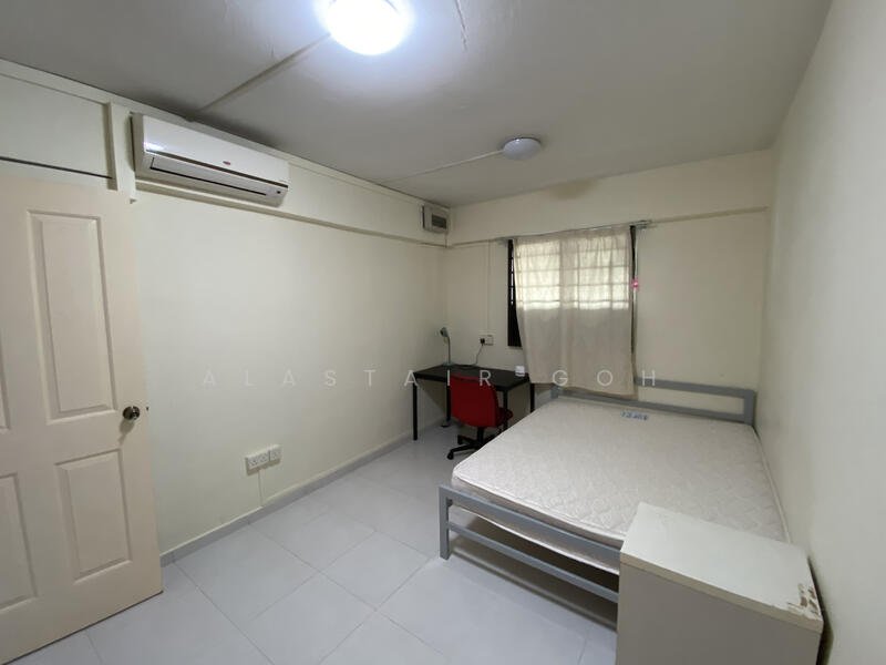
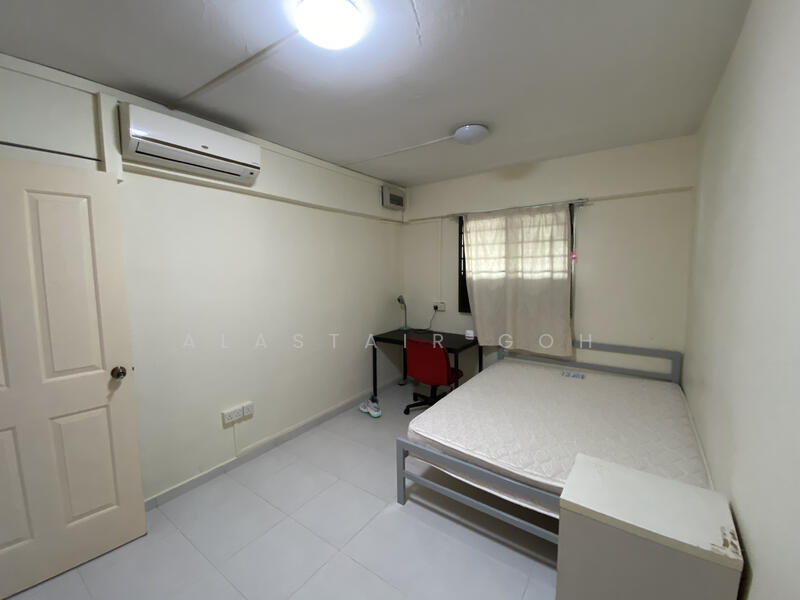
+ sneaker (370, 401)
